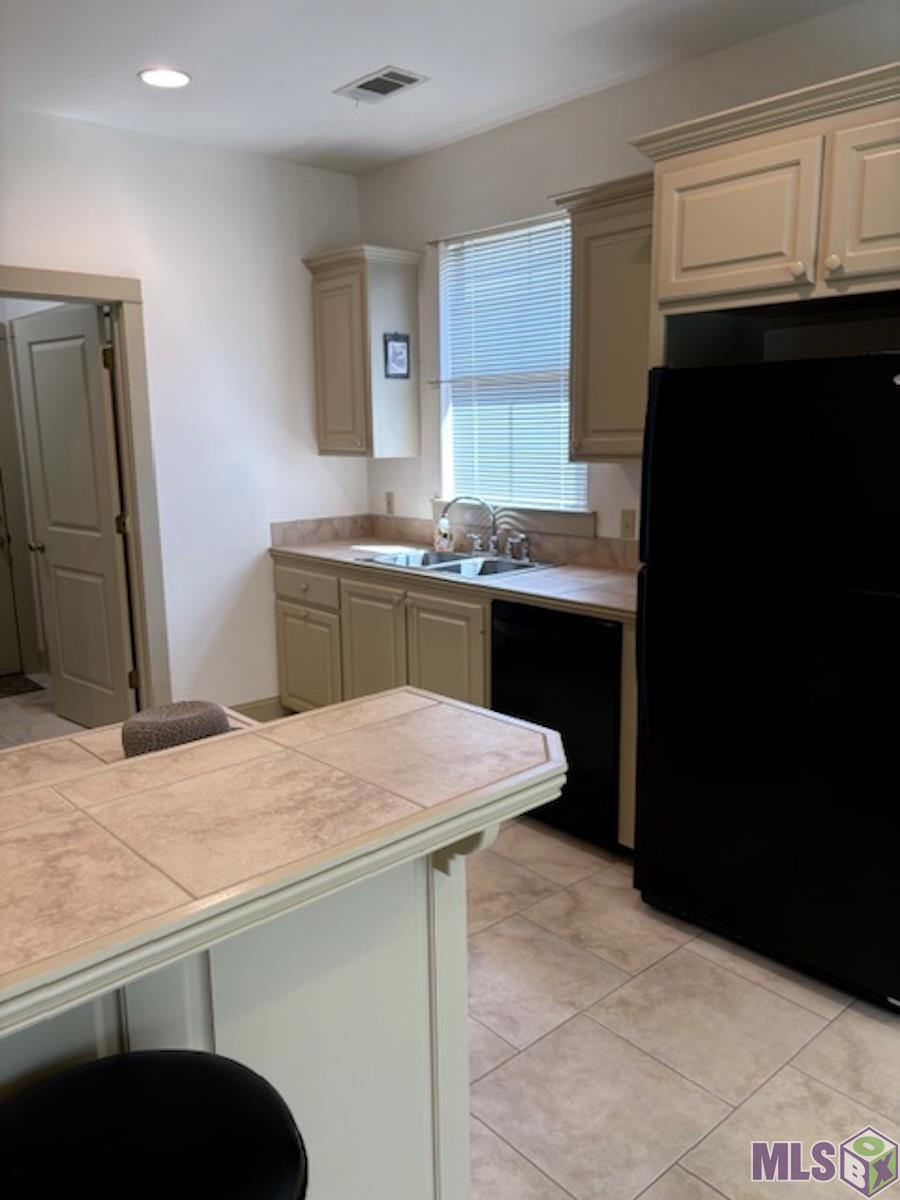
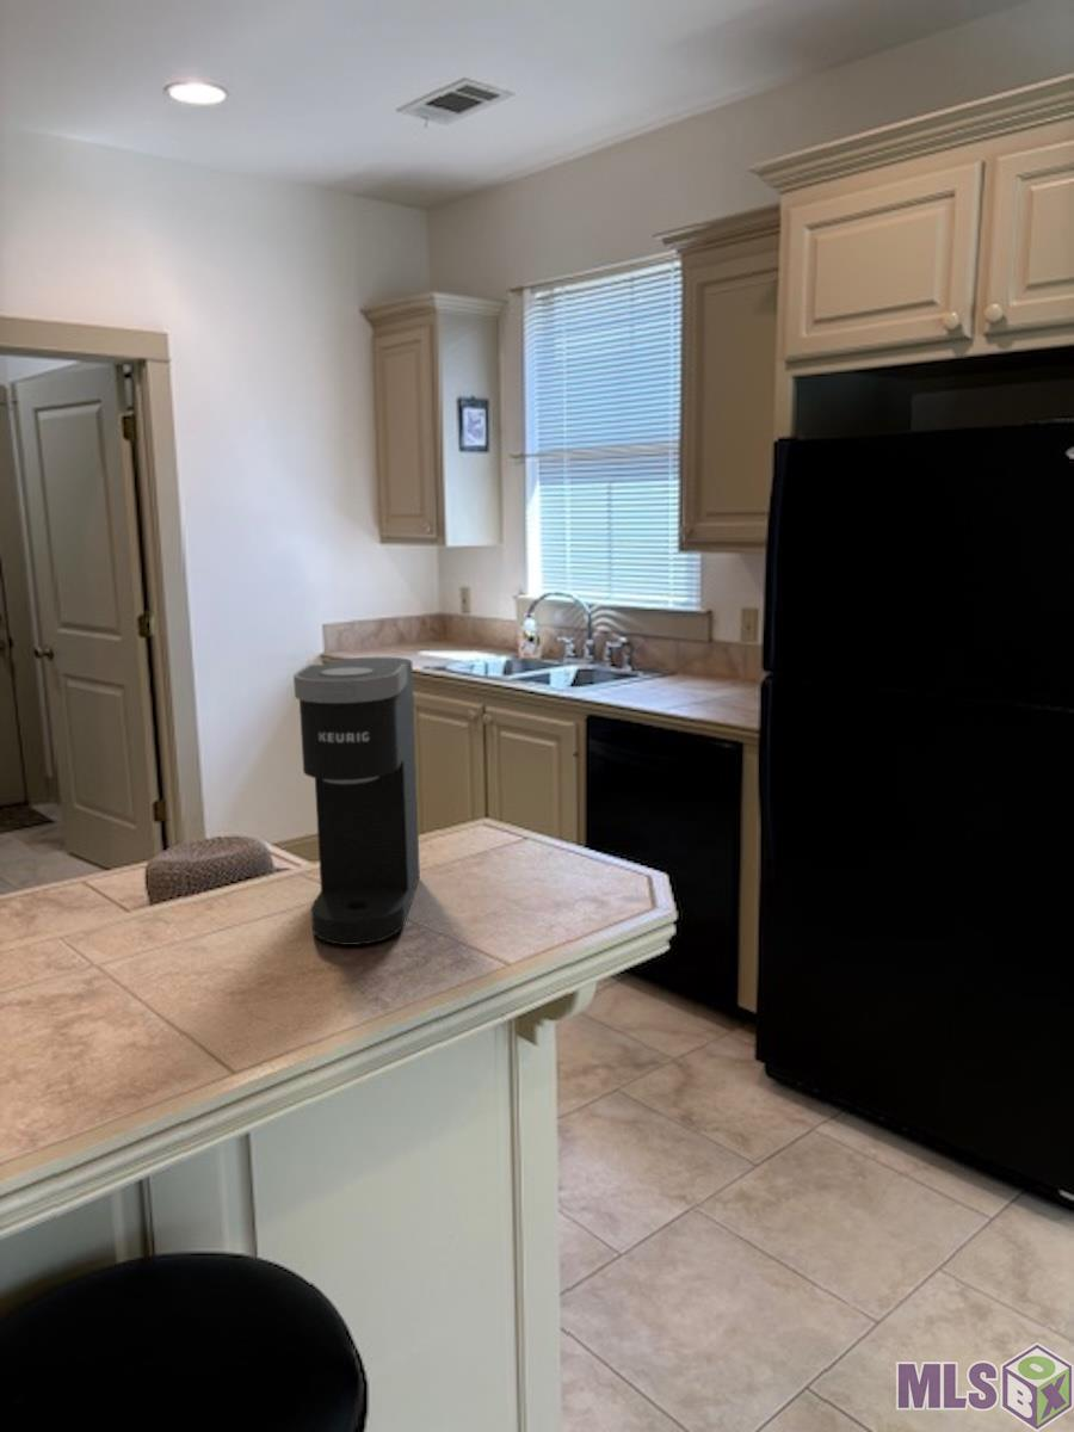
+ coffee maker (363, 785)
